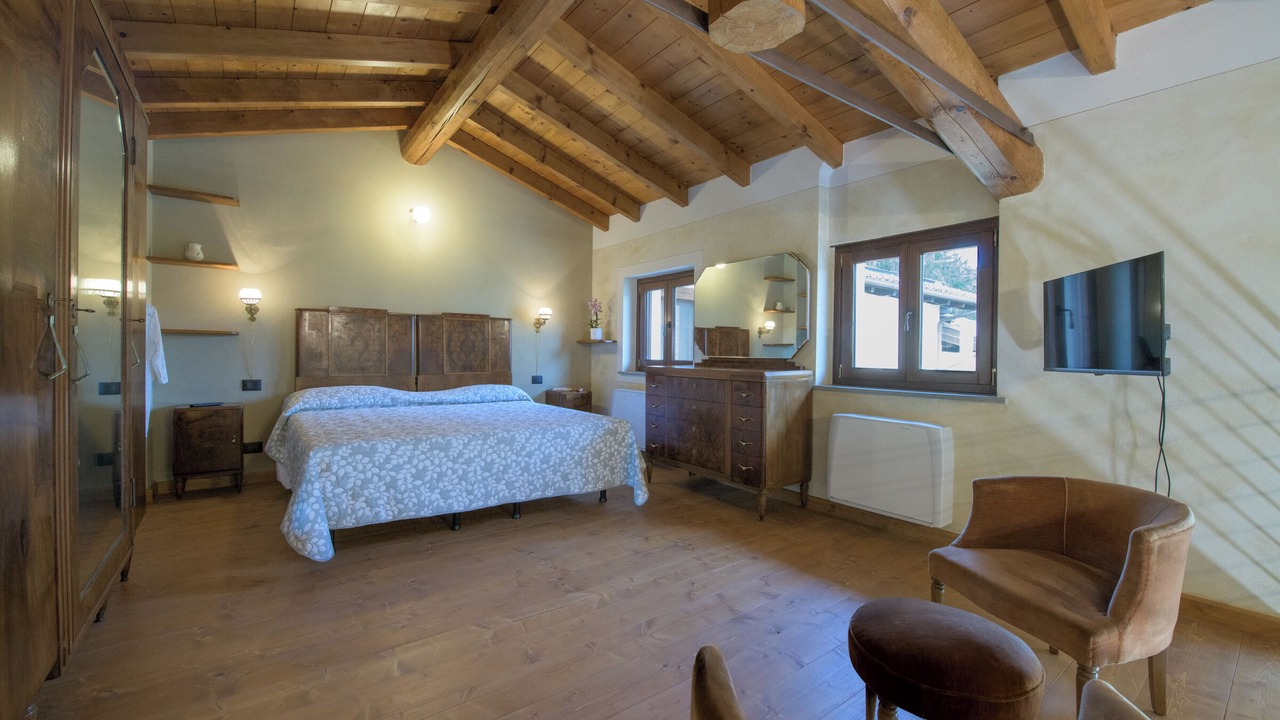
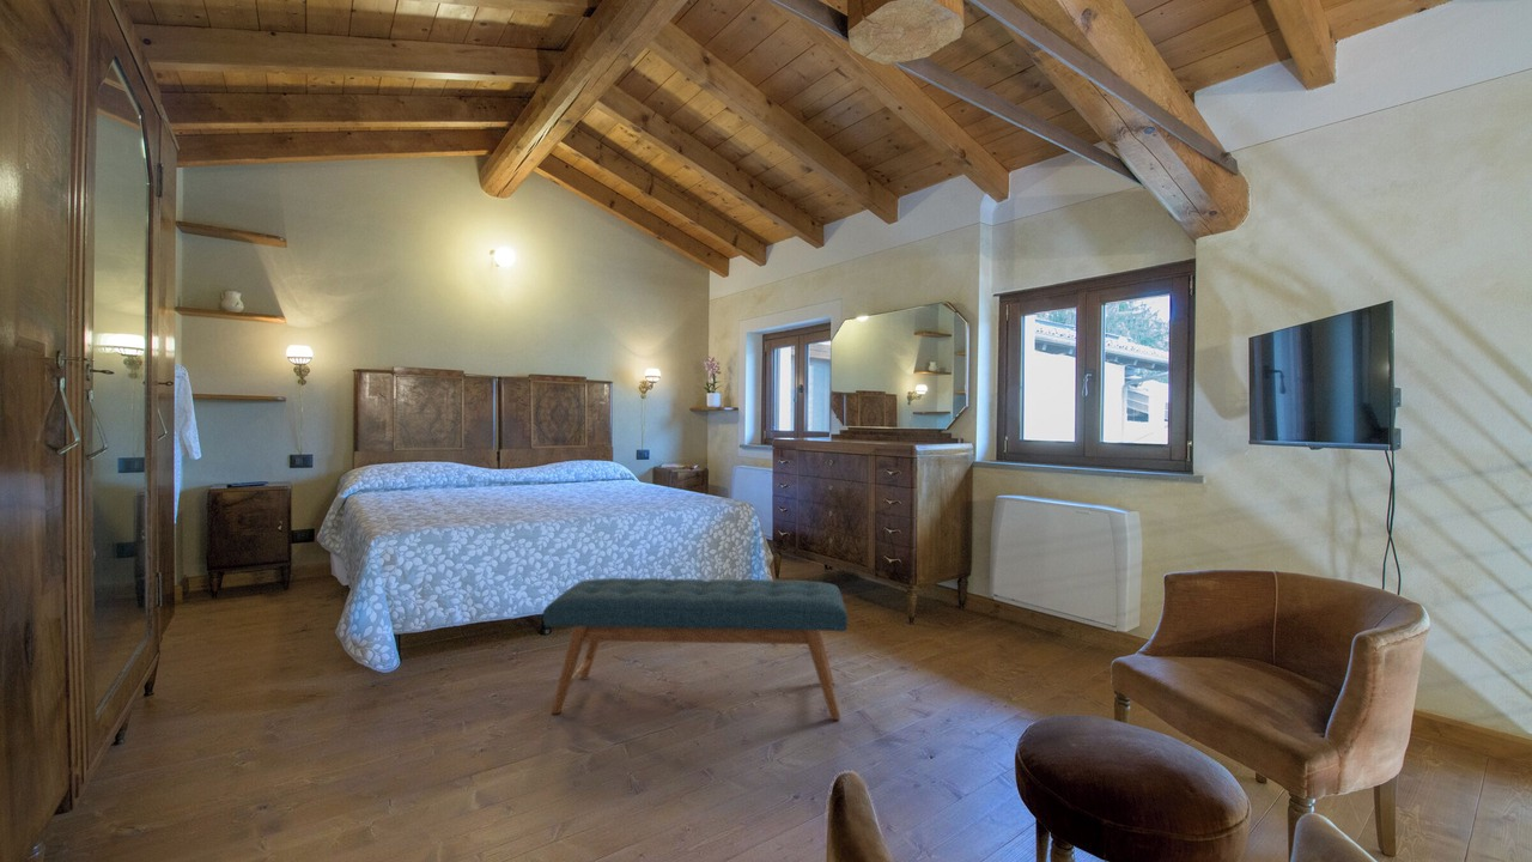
+ bench (700, 642)
